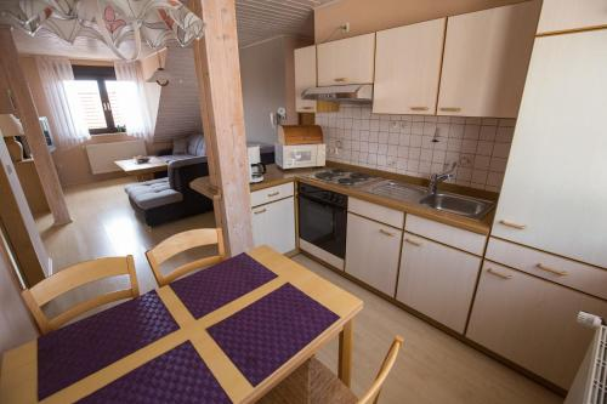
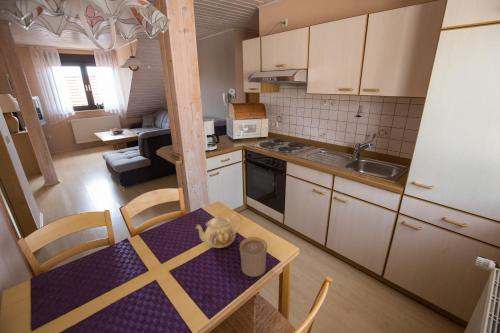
+ teapot (219, 228)
+ cup (253, 256)
